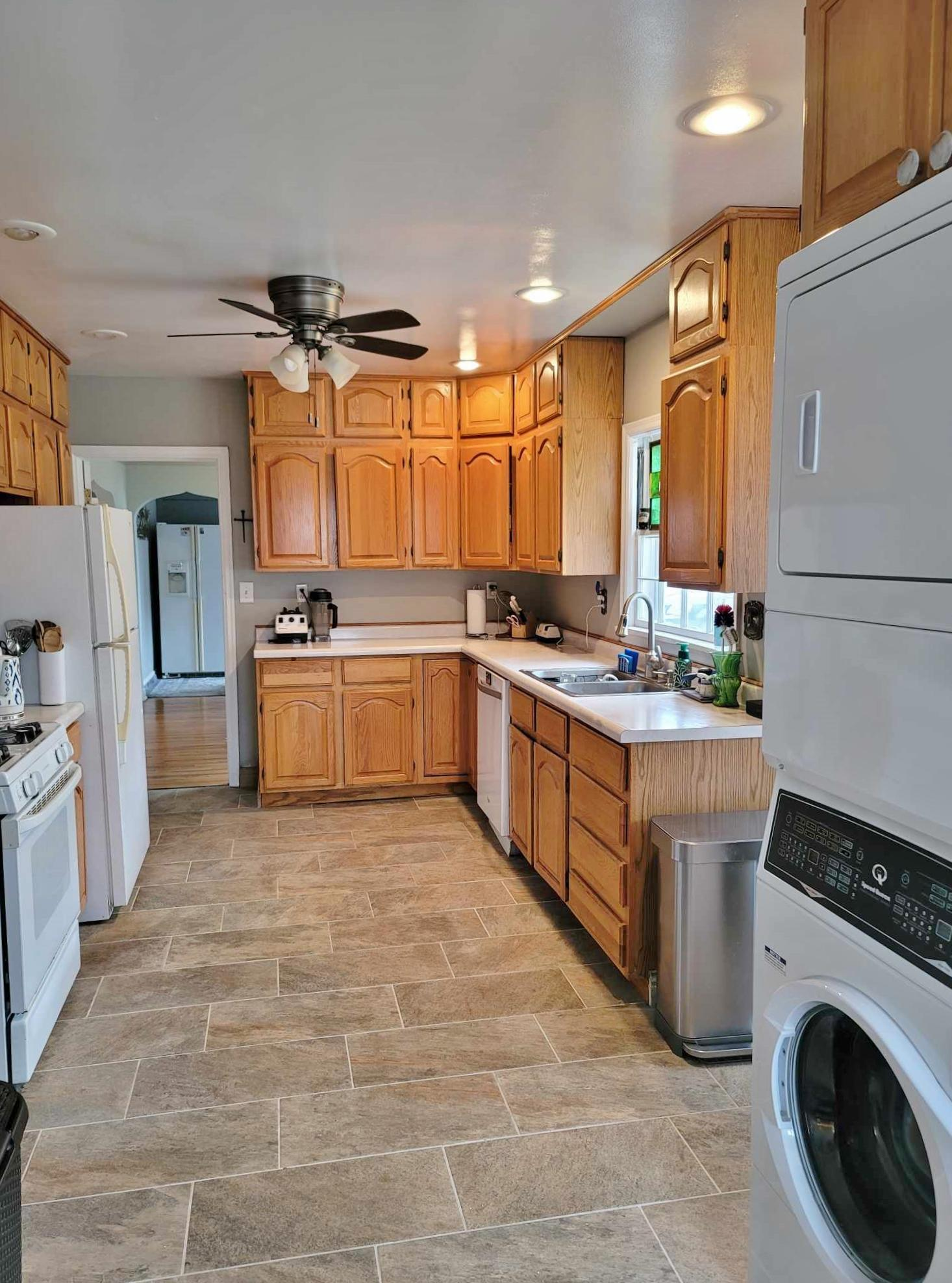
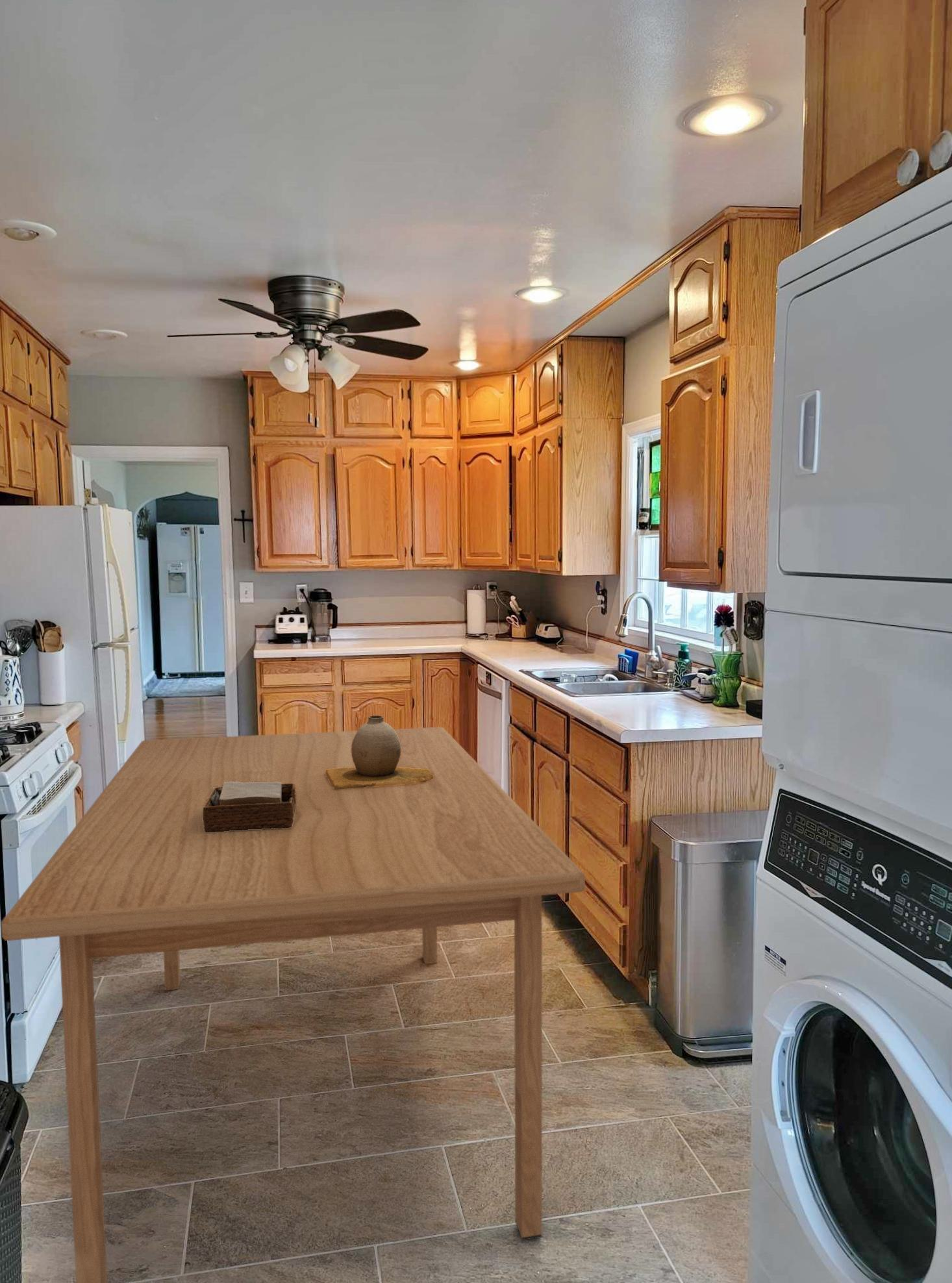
+ vase (380, 747)
+ napkin holder (251, 802)
+ table (306, 938)
